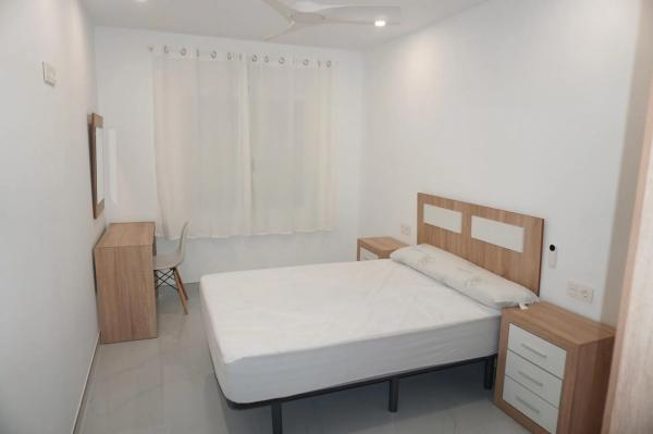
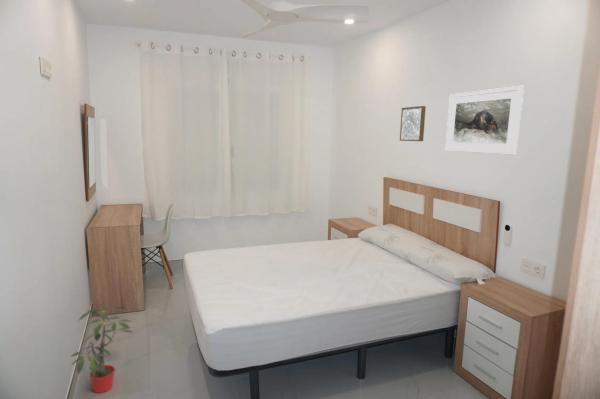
+ potted plant (105, 349)
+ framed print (480, 122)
+ wall art (412, 124)
